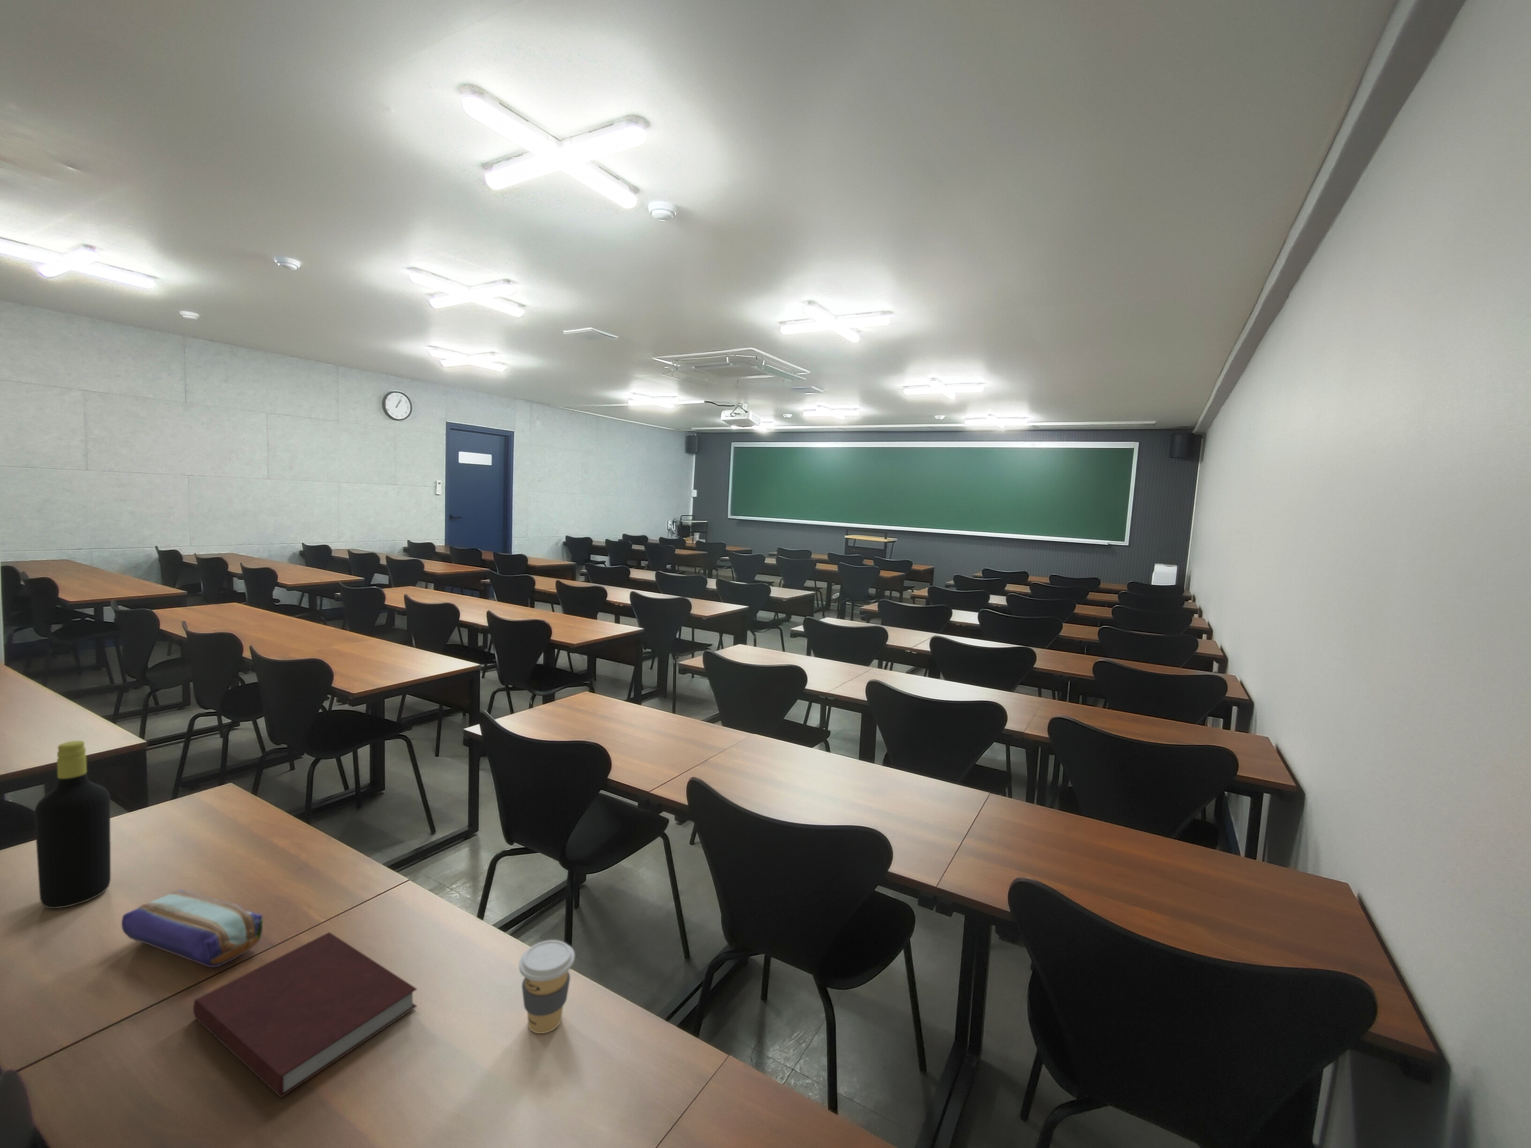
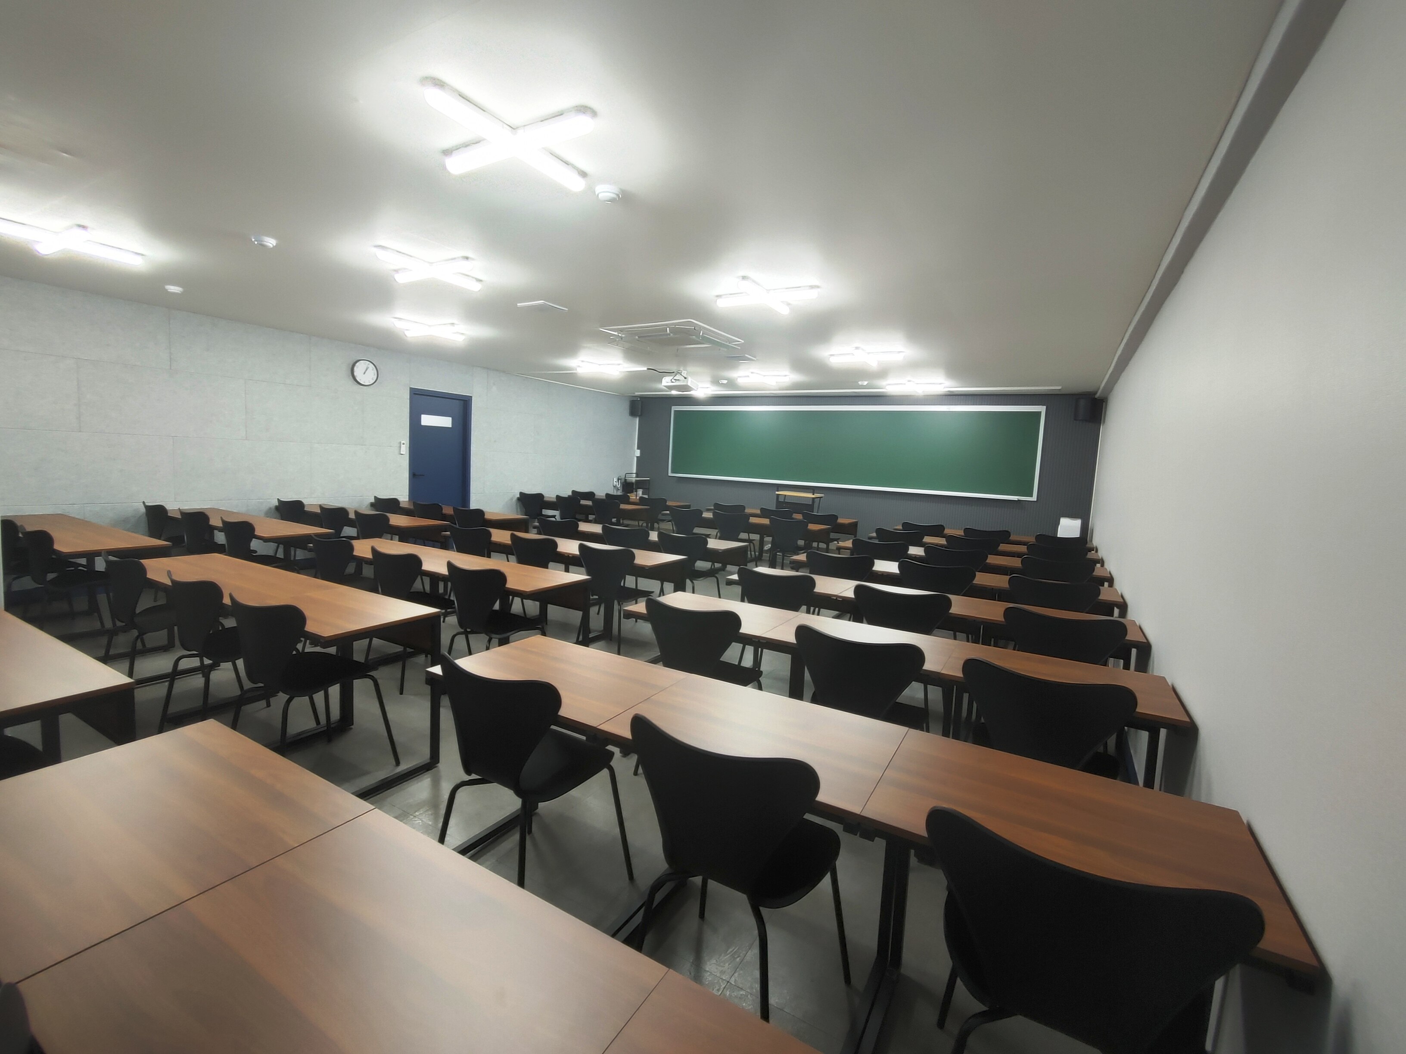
- notebook (307, 1003)
- pencil case (193, 927)
- bottle (74, 820)
- coffee cup (546, 988)
